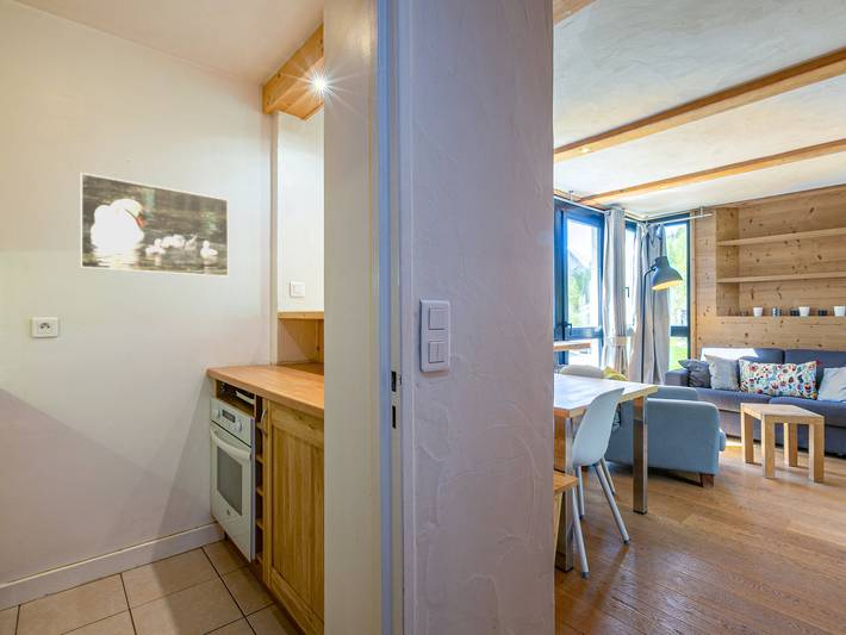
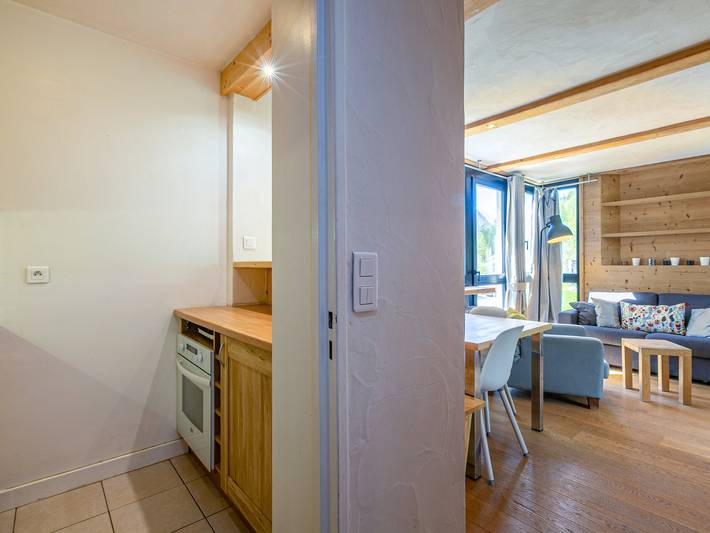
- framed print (161, 230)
